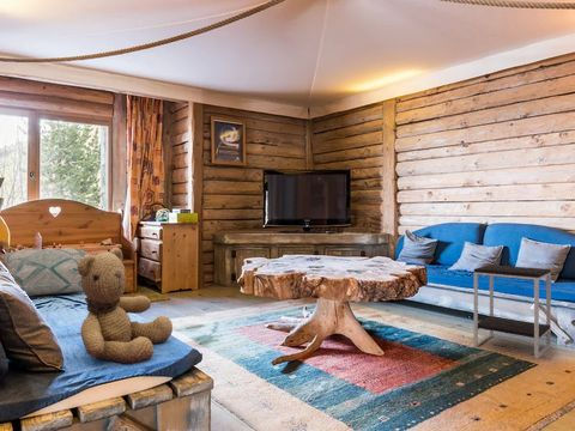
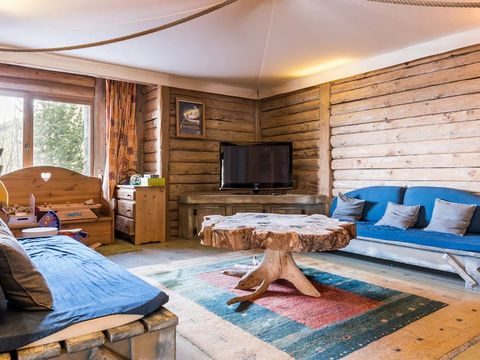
- side table (508, 318)
- teddy bear (125, 298)
- decorative pillow (48, 271)
